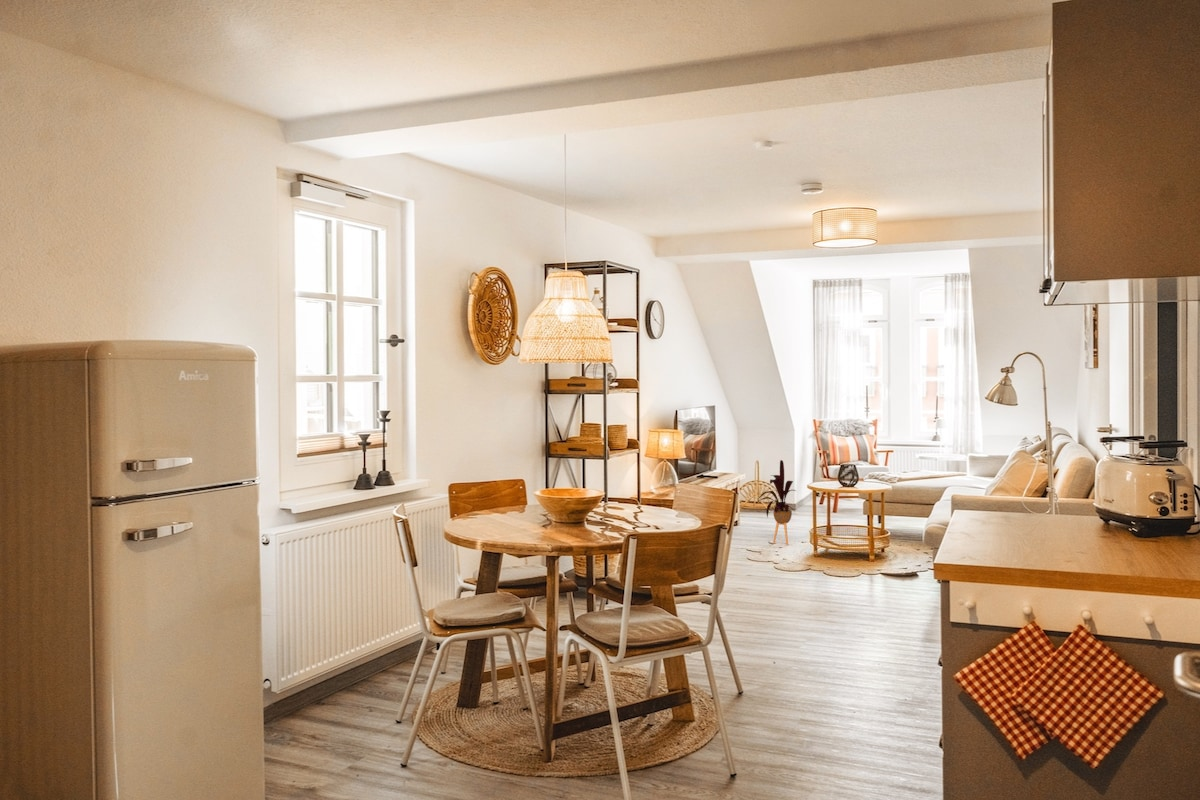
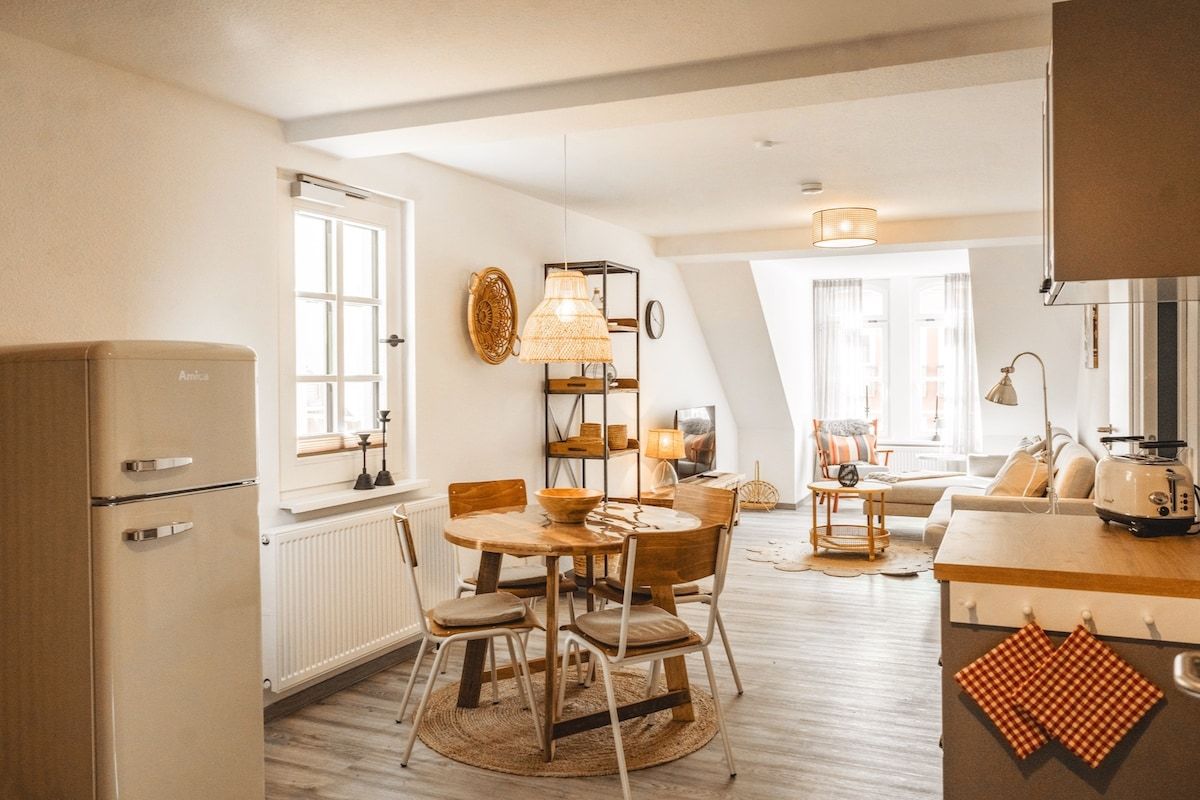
- house plant (777, 501)
